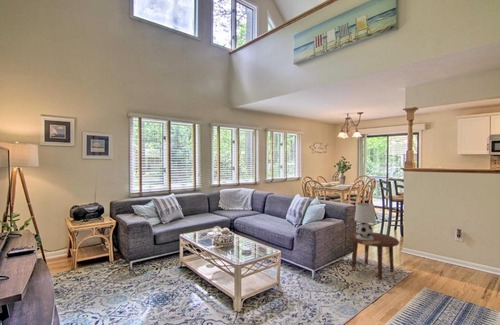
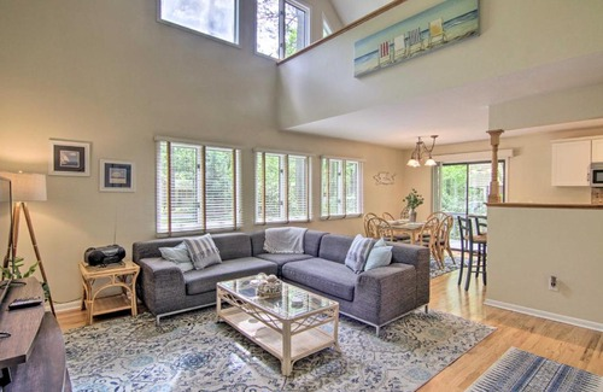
- side table (377, 254)
- table lamp (364, 220)
